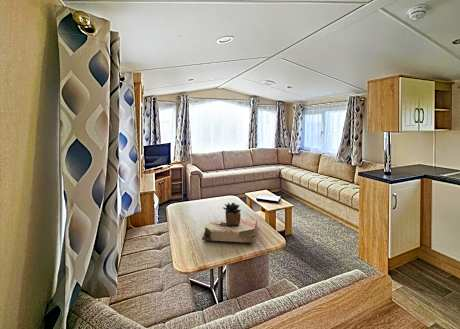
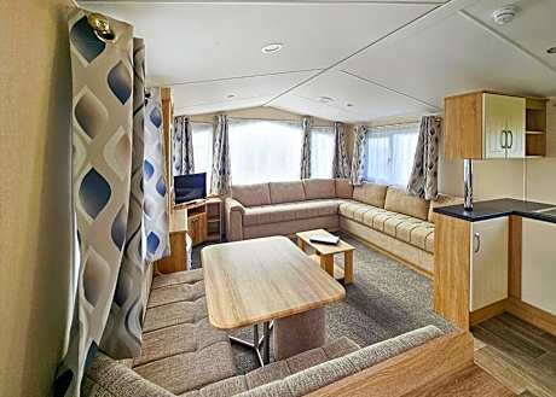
- succulent plant (231, 217)
